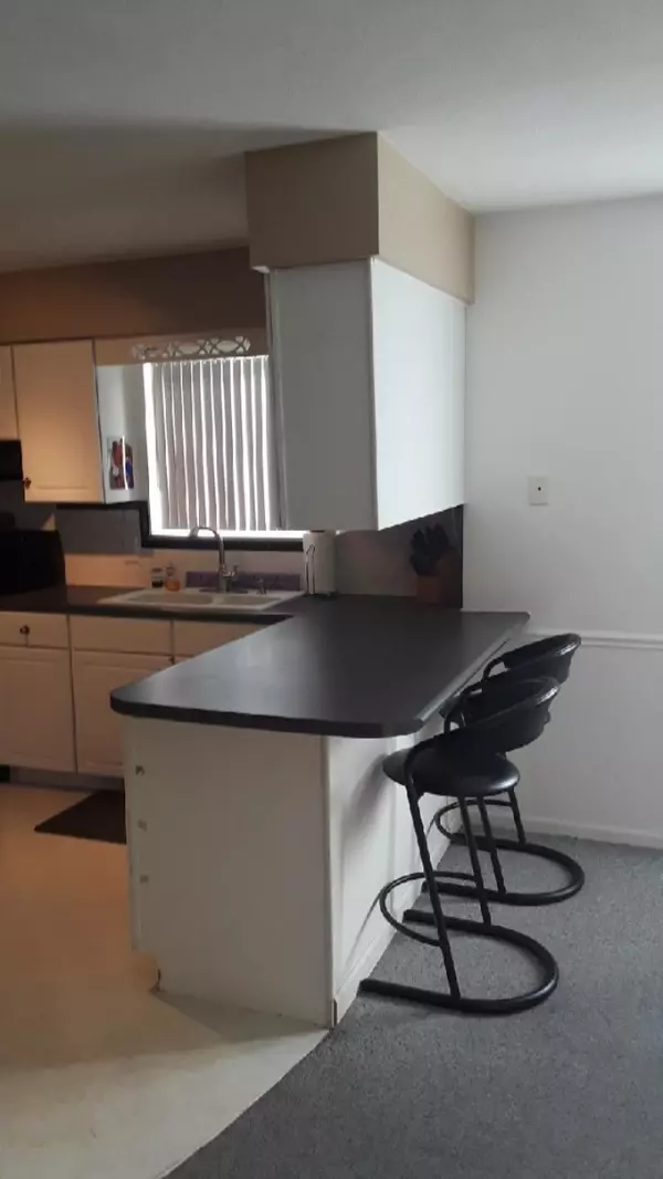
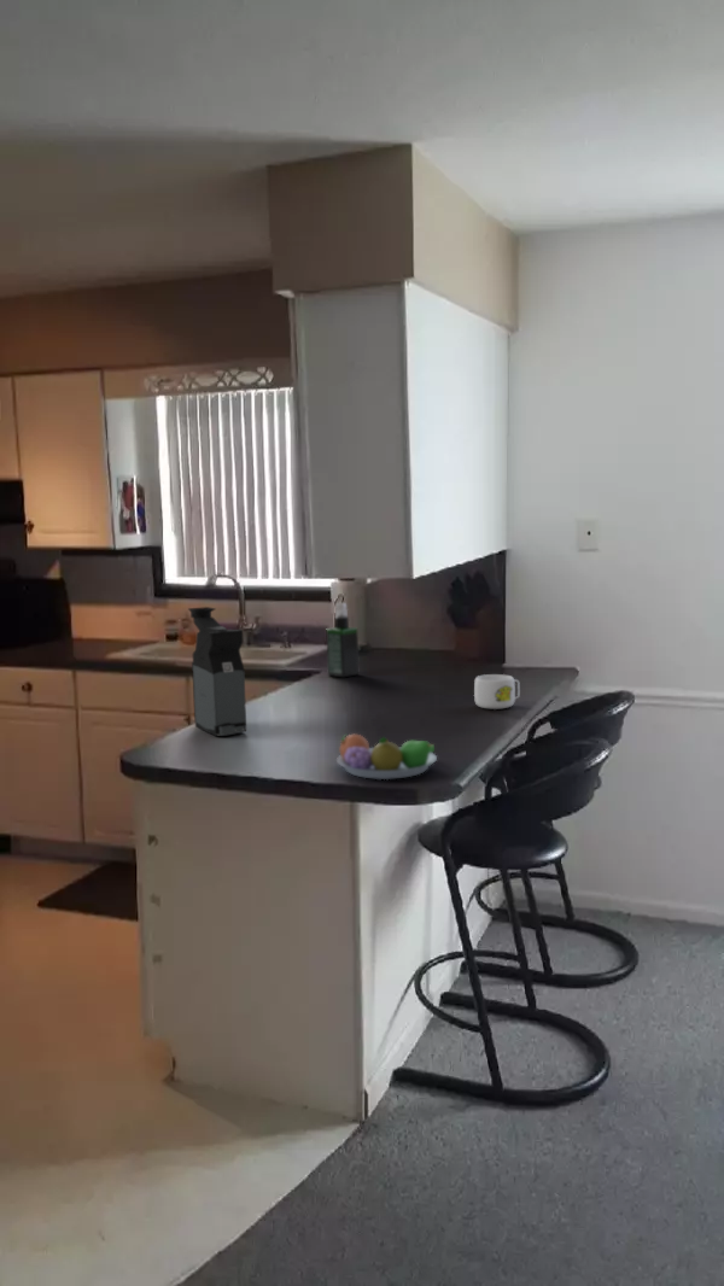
+ mug (495, 691)
+ spray bottle (341, 638)
+ coffee maker (216, 670)
+ fruit bowl (389, 749)
